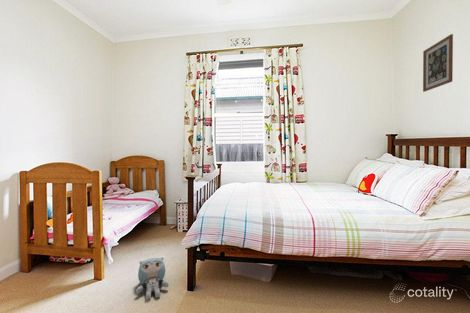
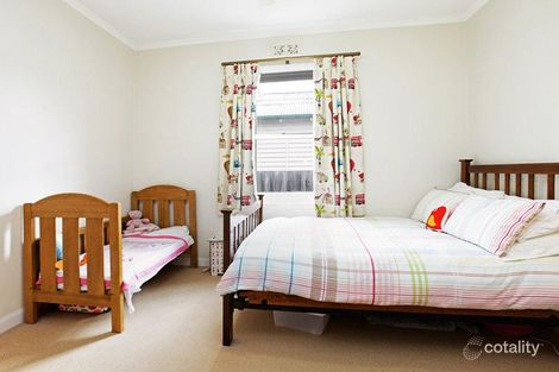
- wall art (436, 65)
- plush toy (152, 275)
